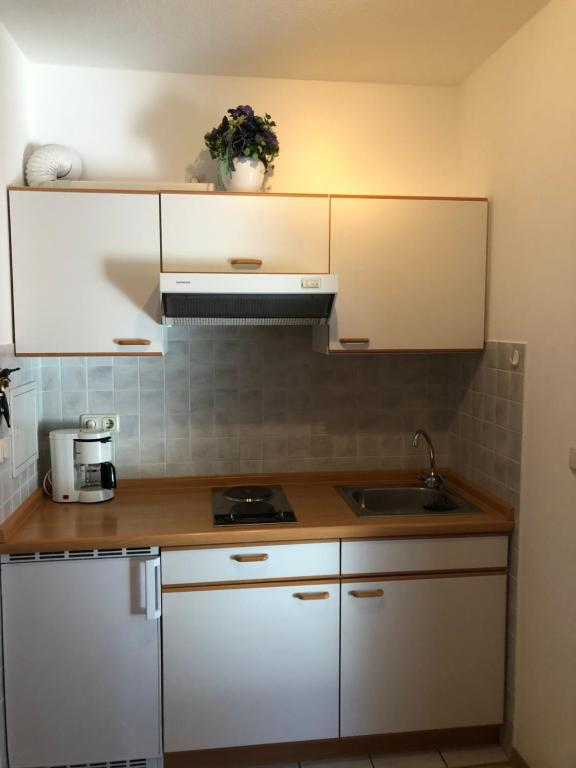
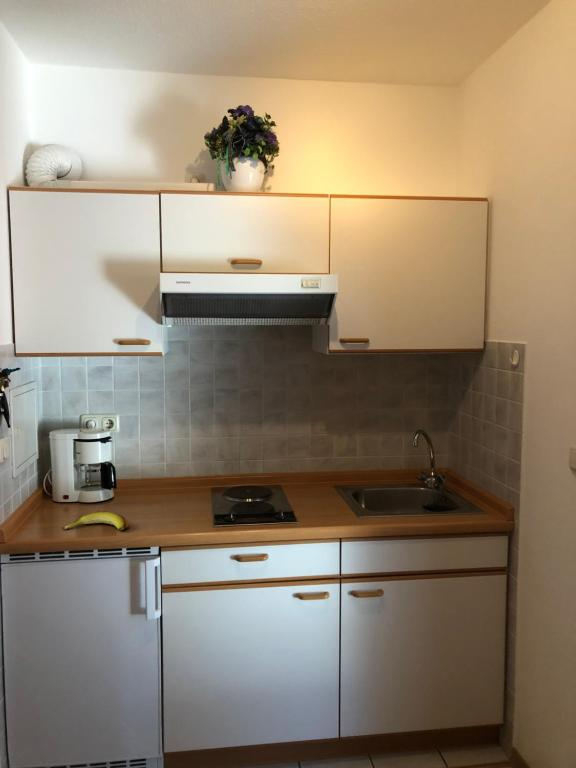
+ banana (95, 522)
